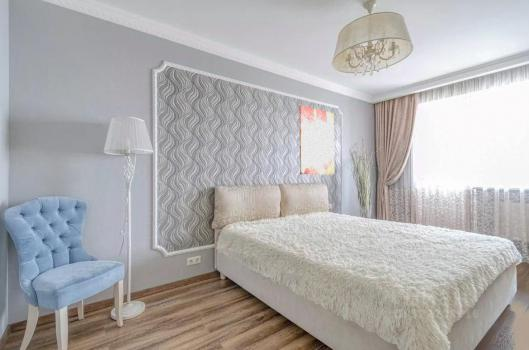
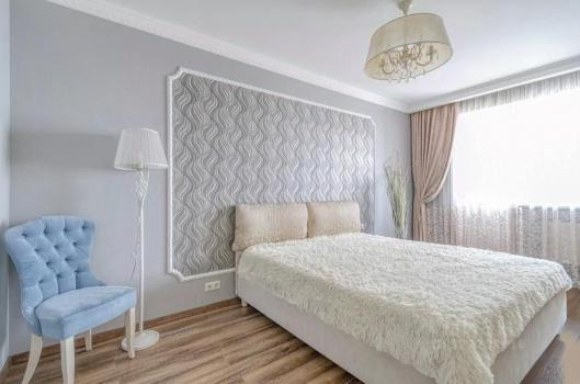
- wall art (317, 141)
